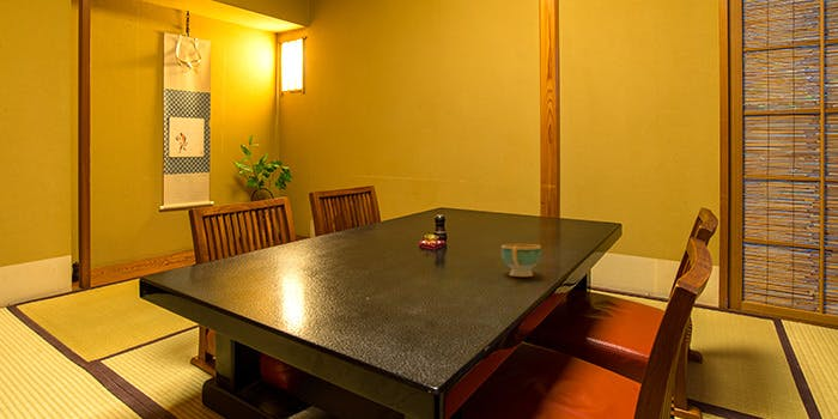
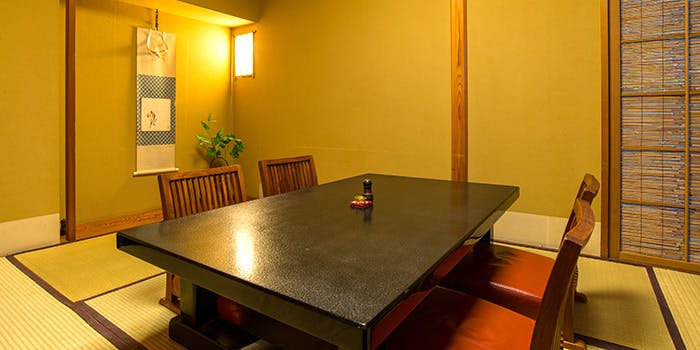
- teacup (518, 260)
